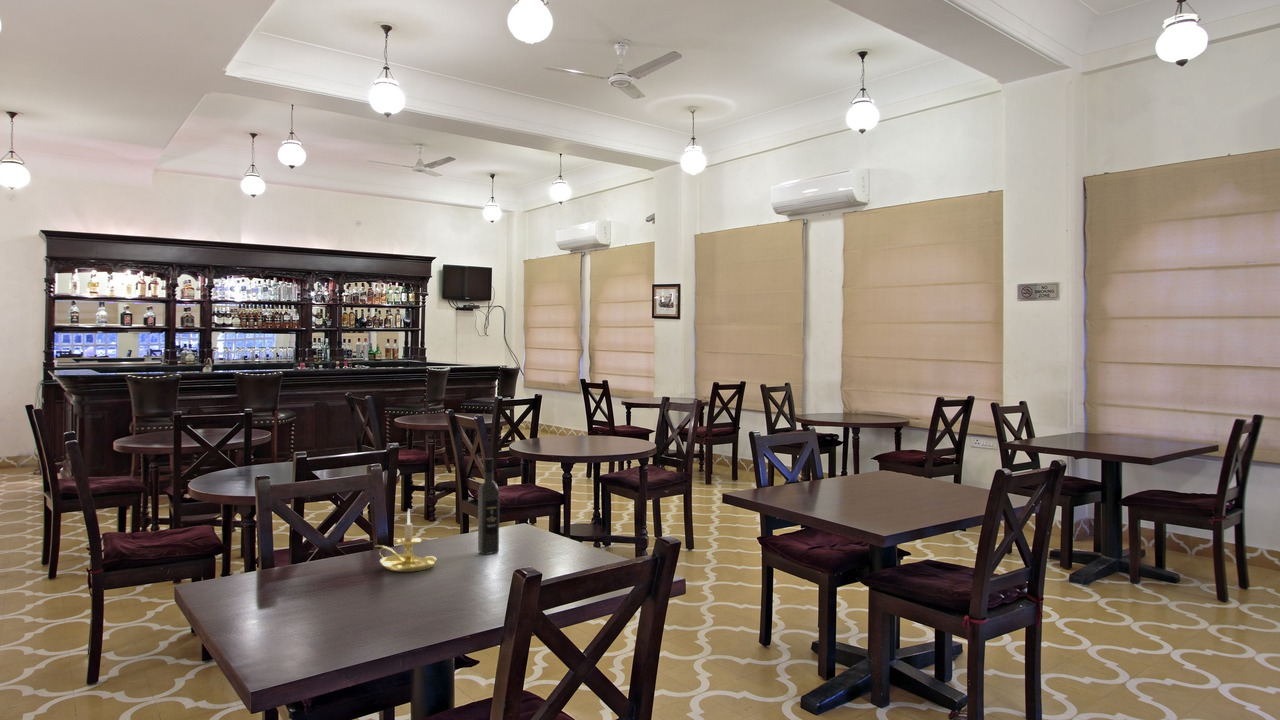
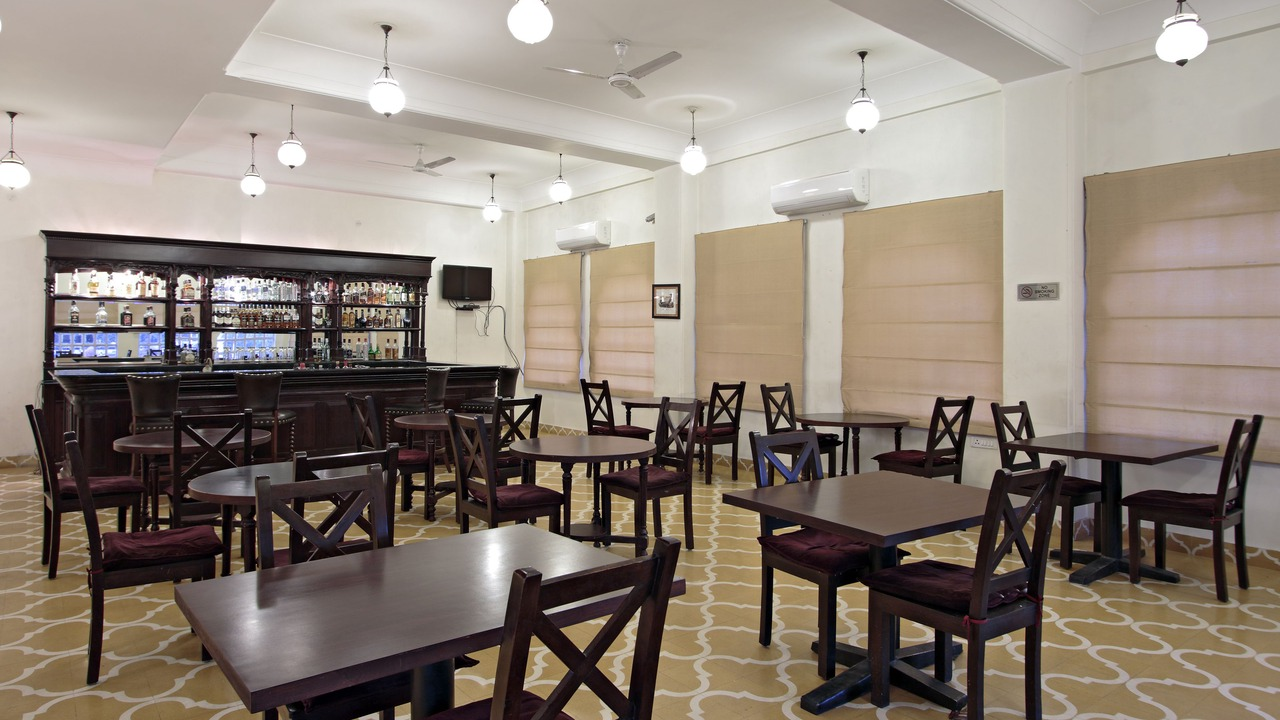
- candle holder (405, 537)
- wine bottle (488, 505)
